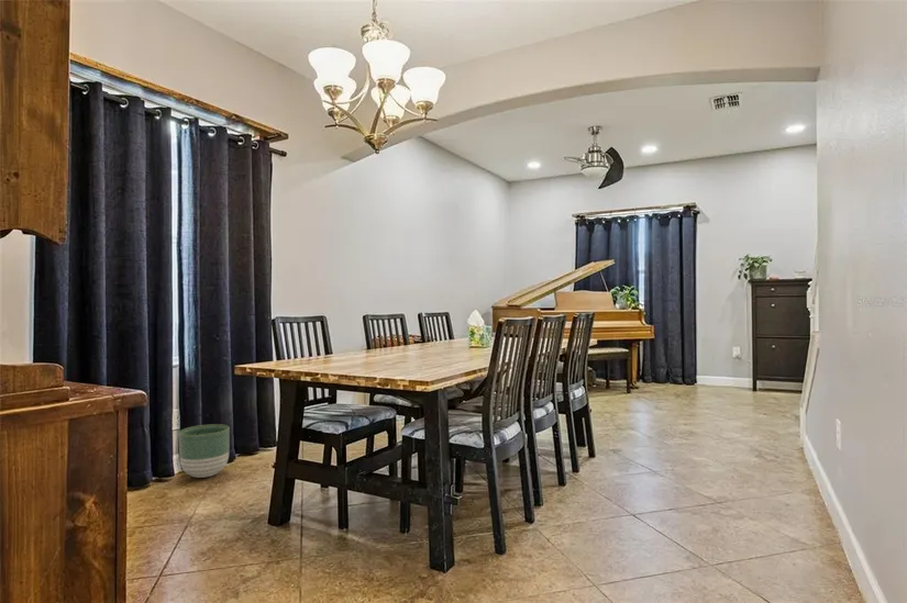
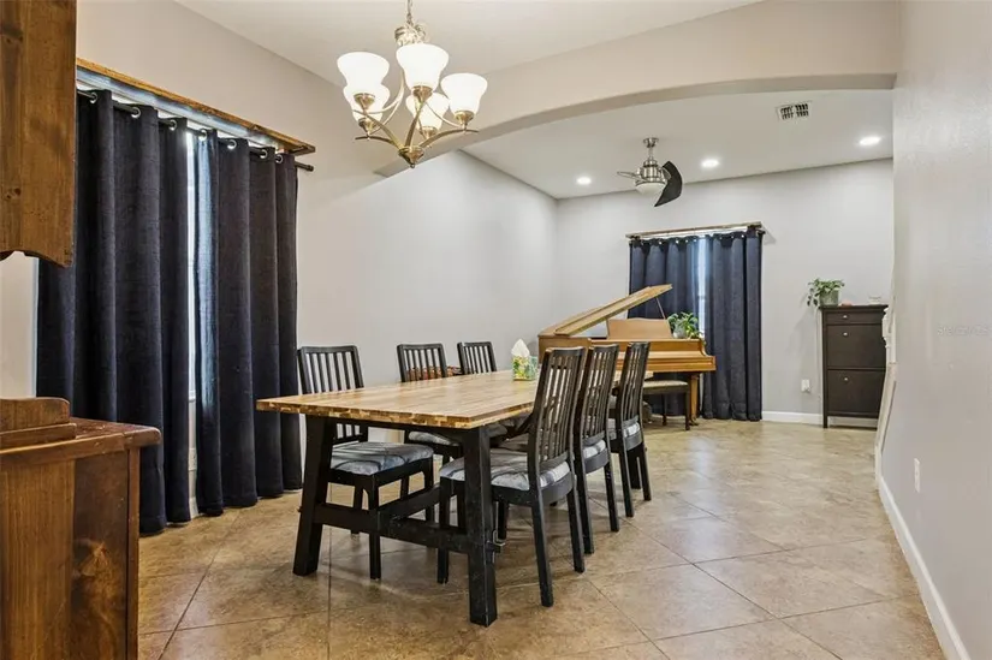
- planter (204, 451)
